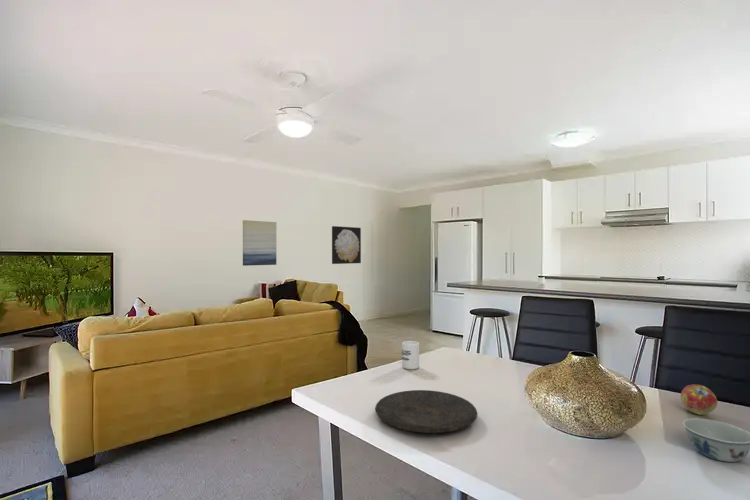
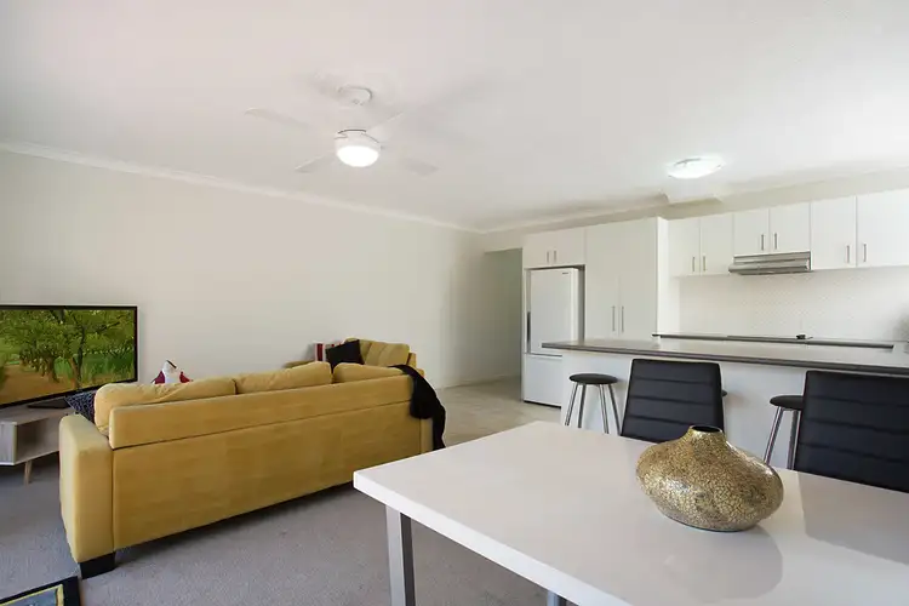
- wall art (260, 243)
- bowl (717, 442)
- fruit (698, 399)
- cup (410, 354)
- wall art (346, 245)
- plate (425, 412)
